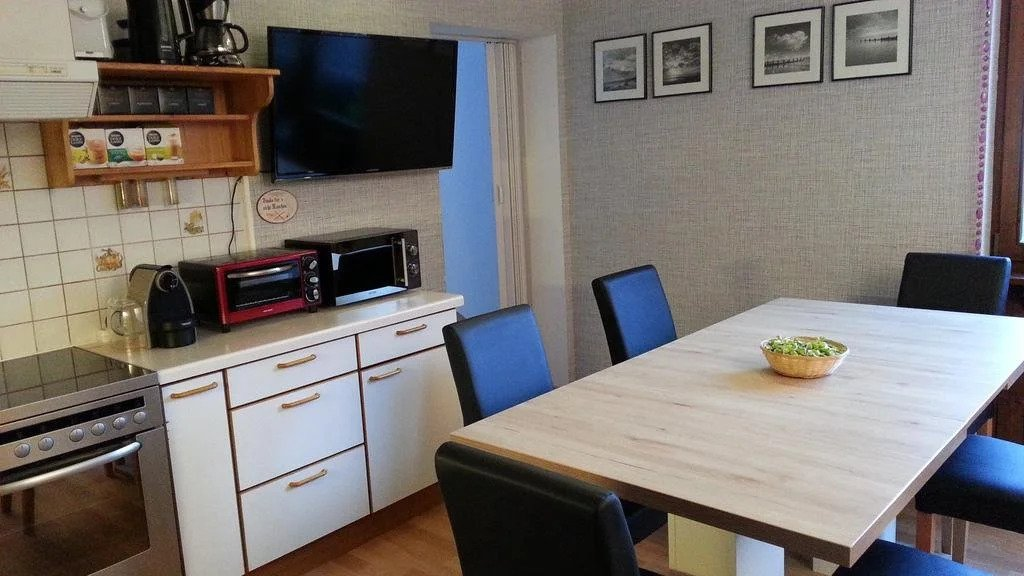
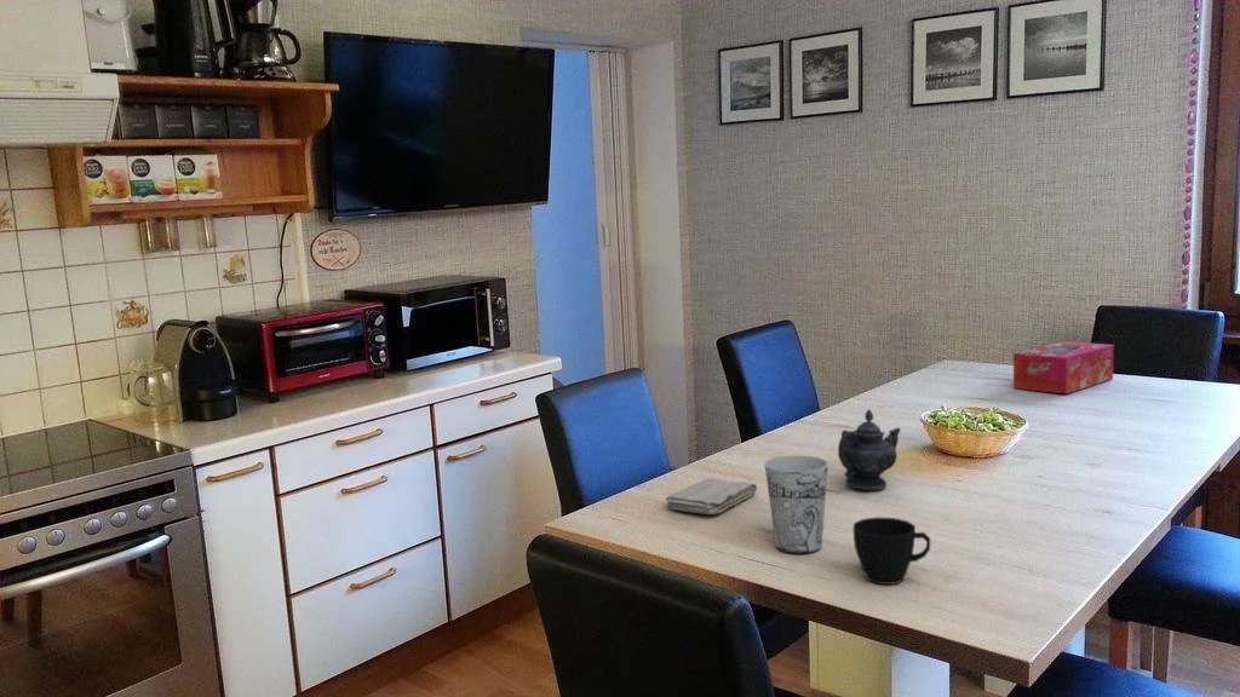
+ teapot (868, 447)
+ washcloth (711, 494)
+ cup (797, 505)
+ cup (888, 553)
+ tissue box (1063, 365)
